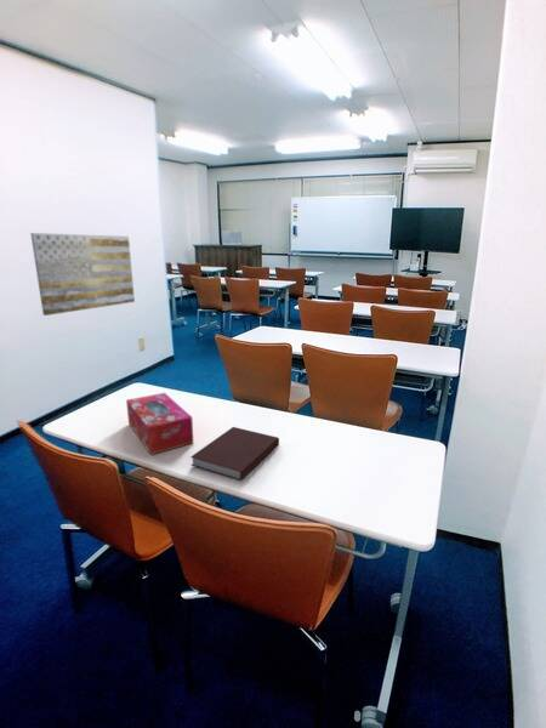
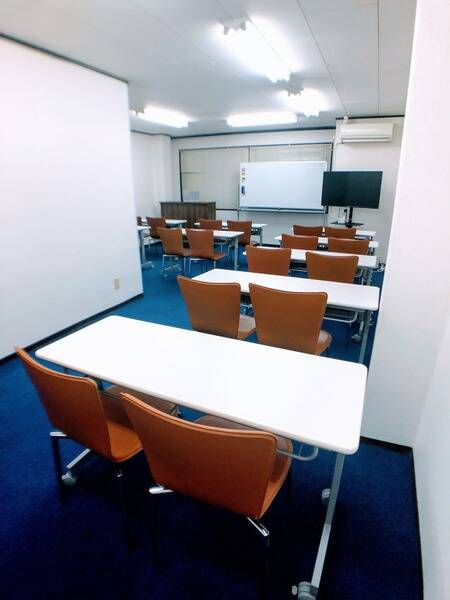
- tissue box (158, 420)
- wall art (90, 272)
- notebook (237, 450)
